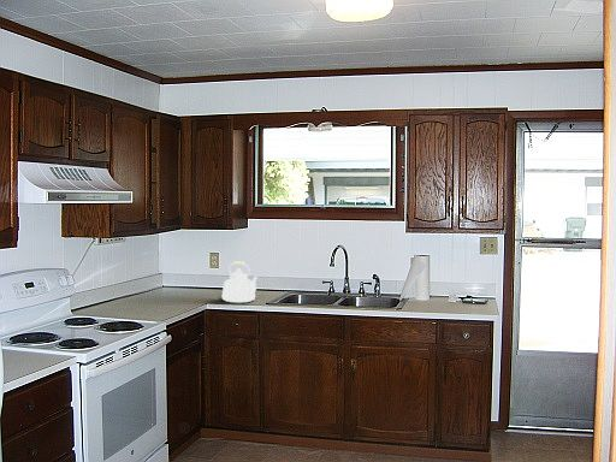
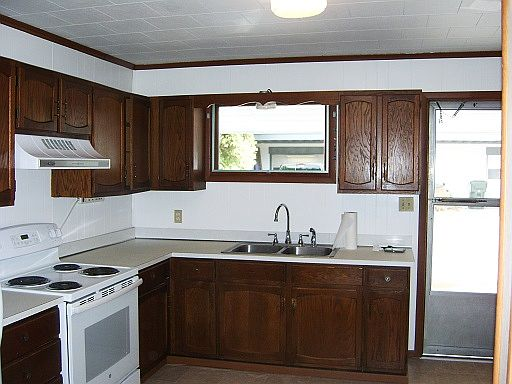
- kettle (241, 280)
